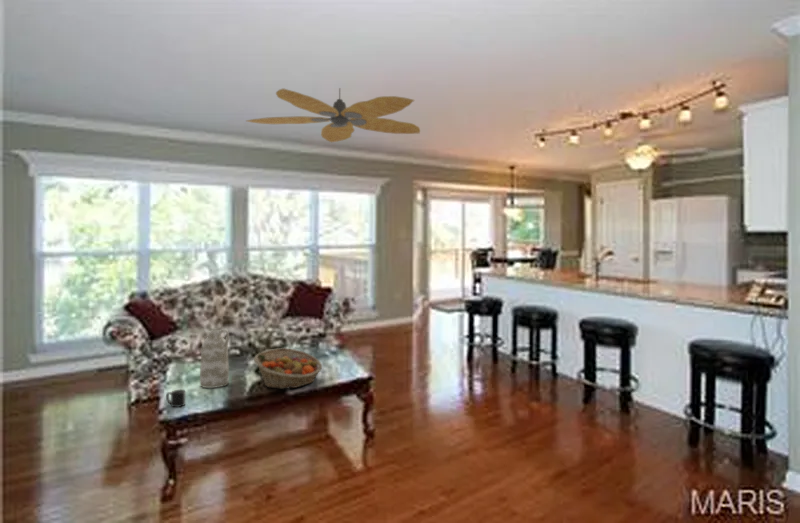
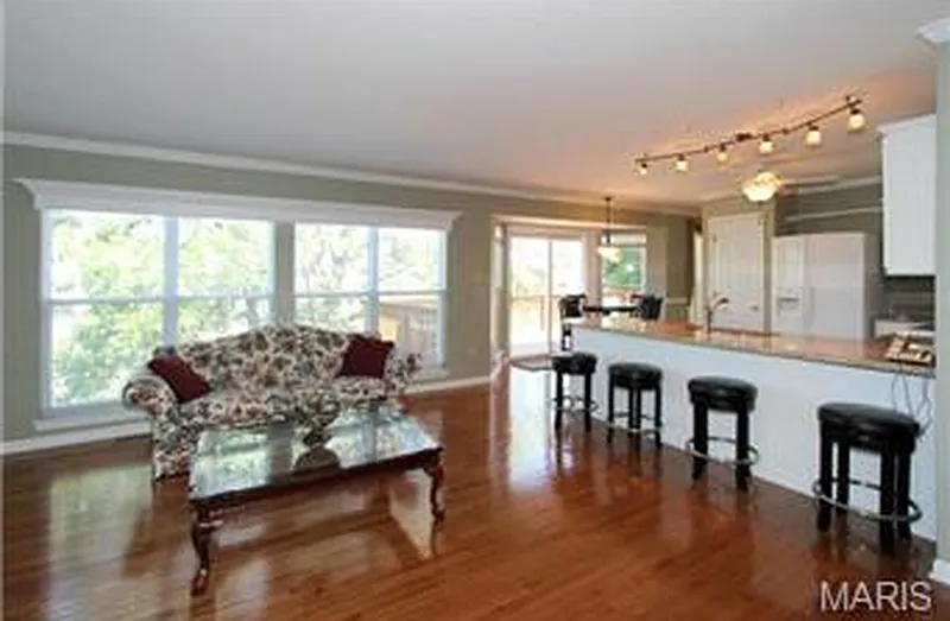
- vase (215, 356)
- ceiling fan (336, 108)
- fruit basket (288, 367)
- mug (175, 398)
